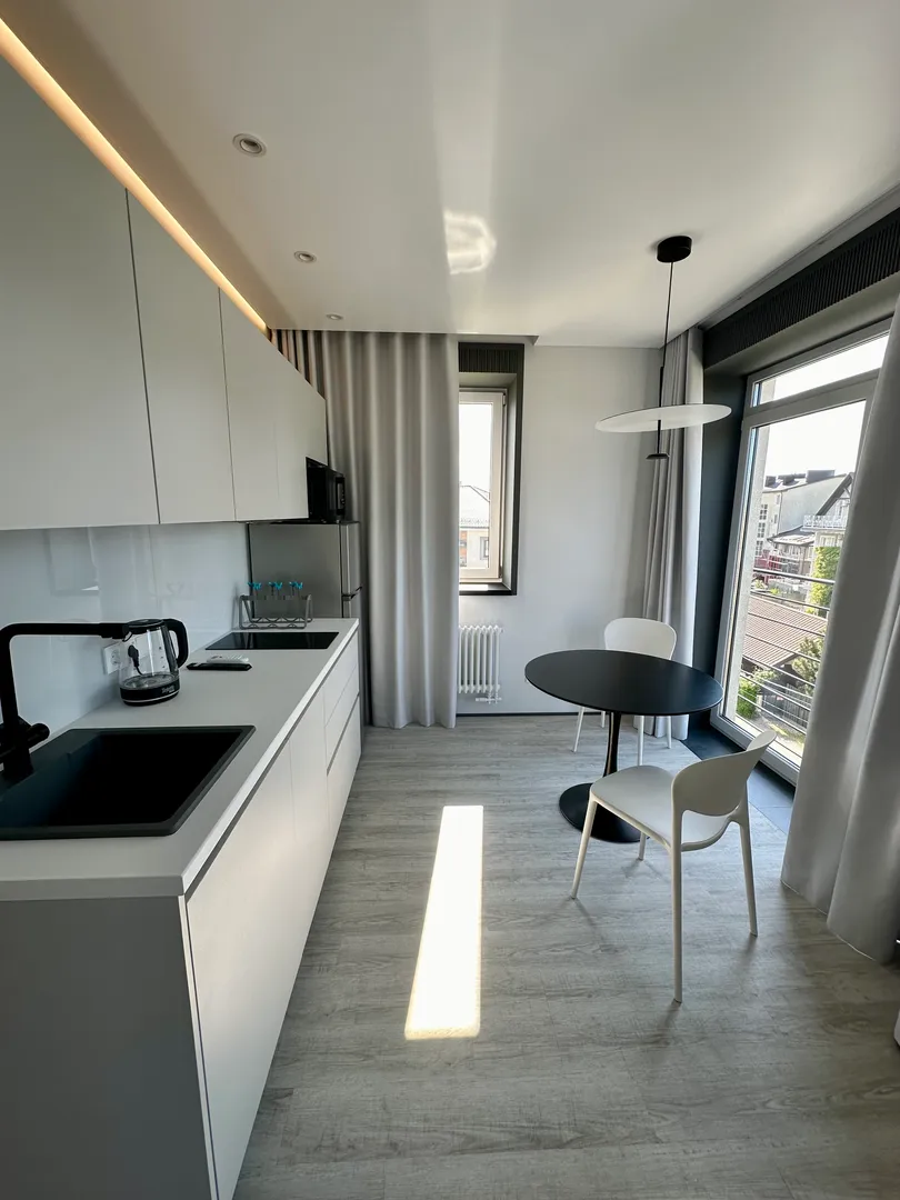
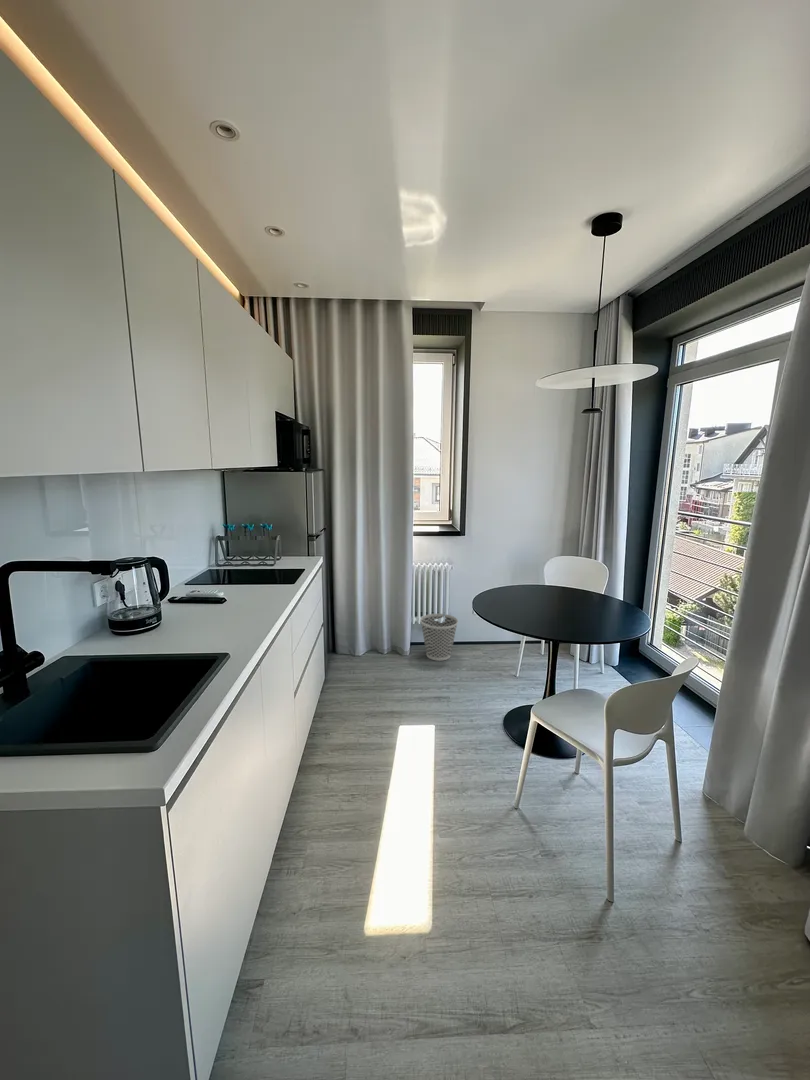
+ wastebasket (438, 637)
